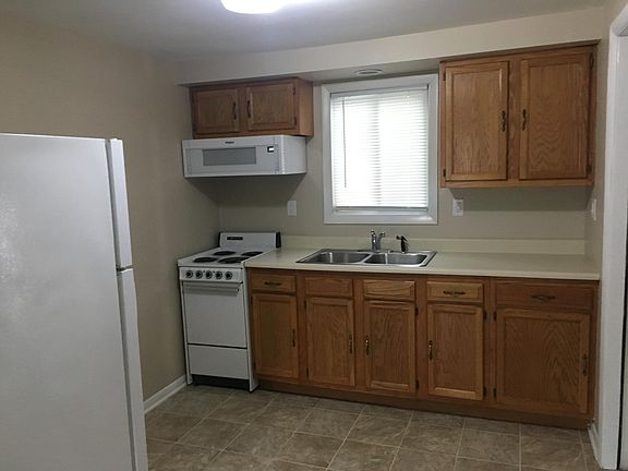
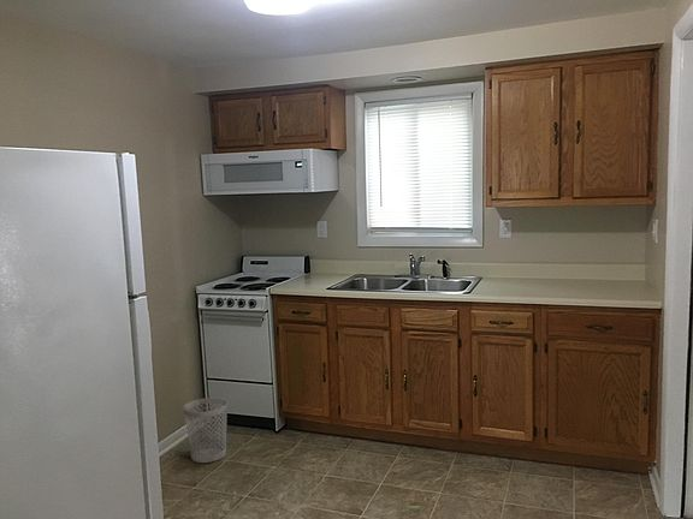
+ wastebasket (207, 430)
